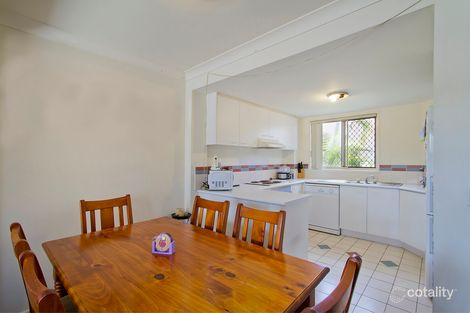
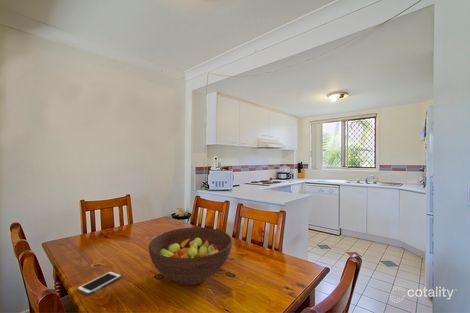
+ cell phone (100, 282)
+ fruit bowl (191, 258)
